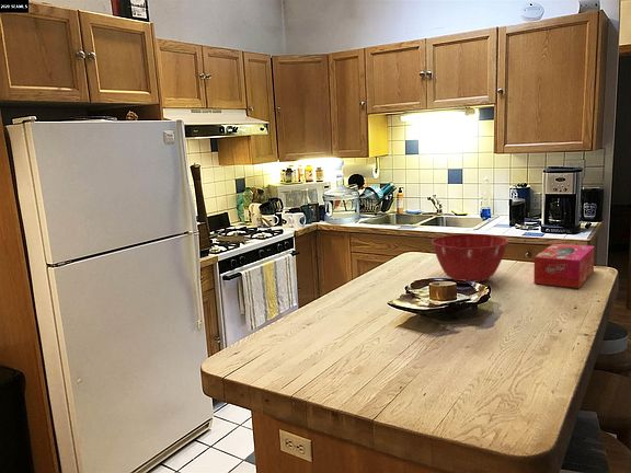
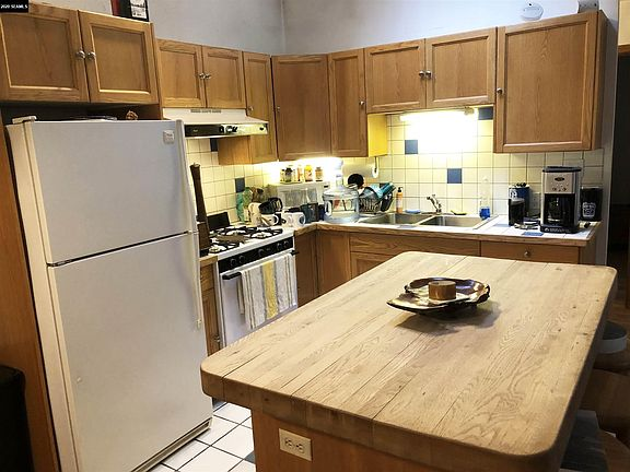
- mixing bowl (469, 258)
- tissue box (564, 264)
